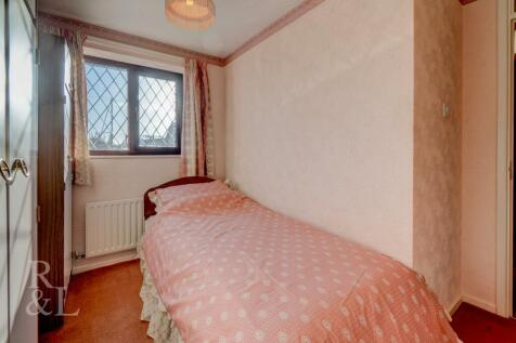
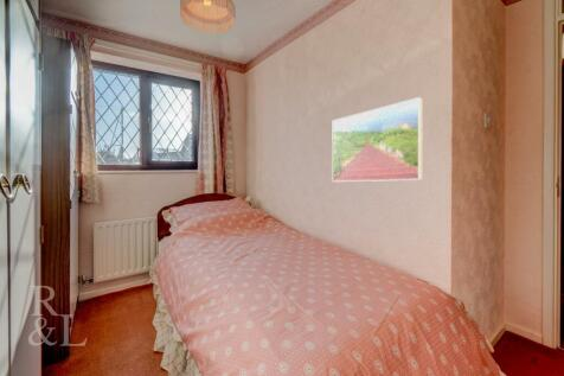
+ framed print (370, 146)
